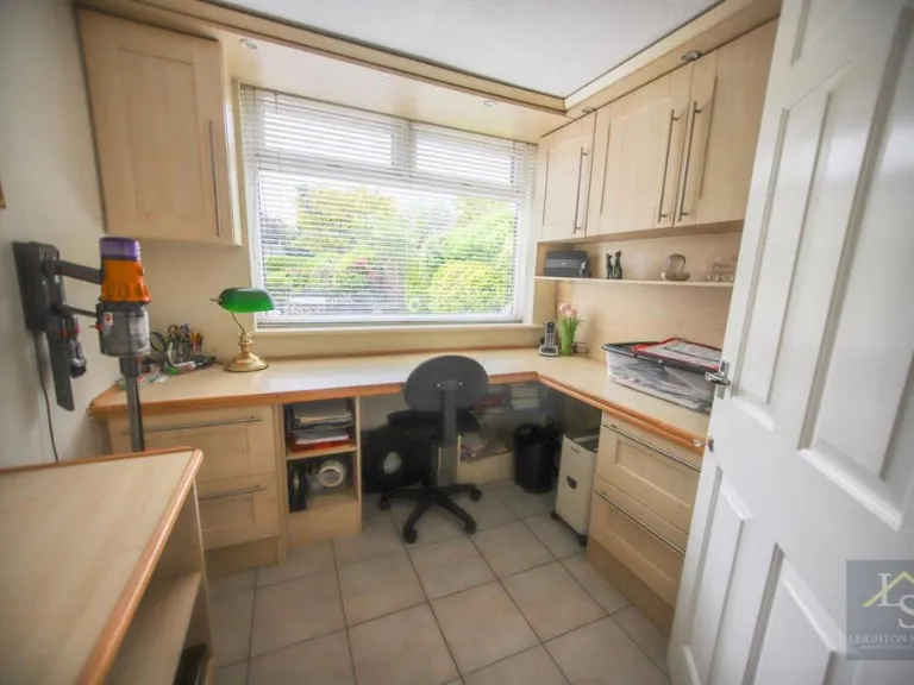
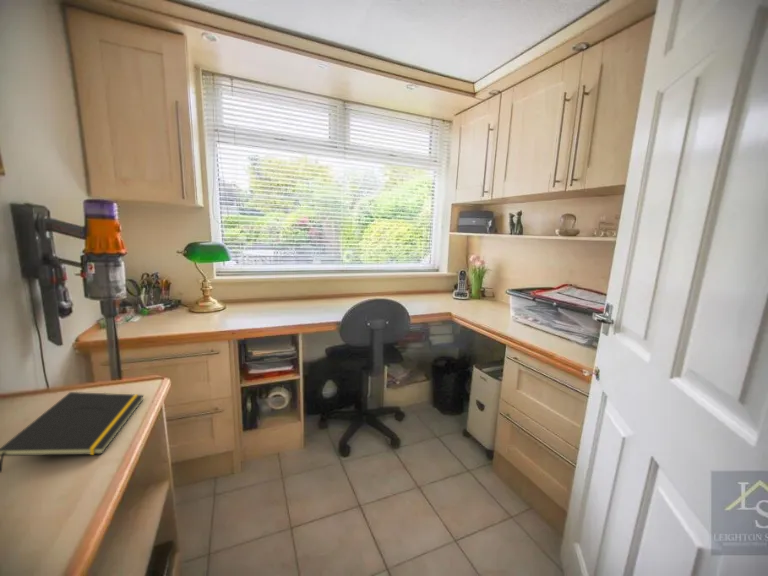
+ notepad (84, 420)
